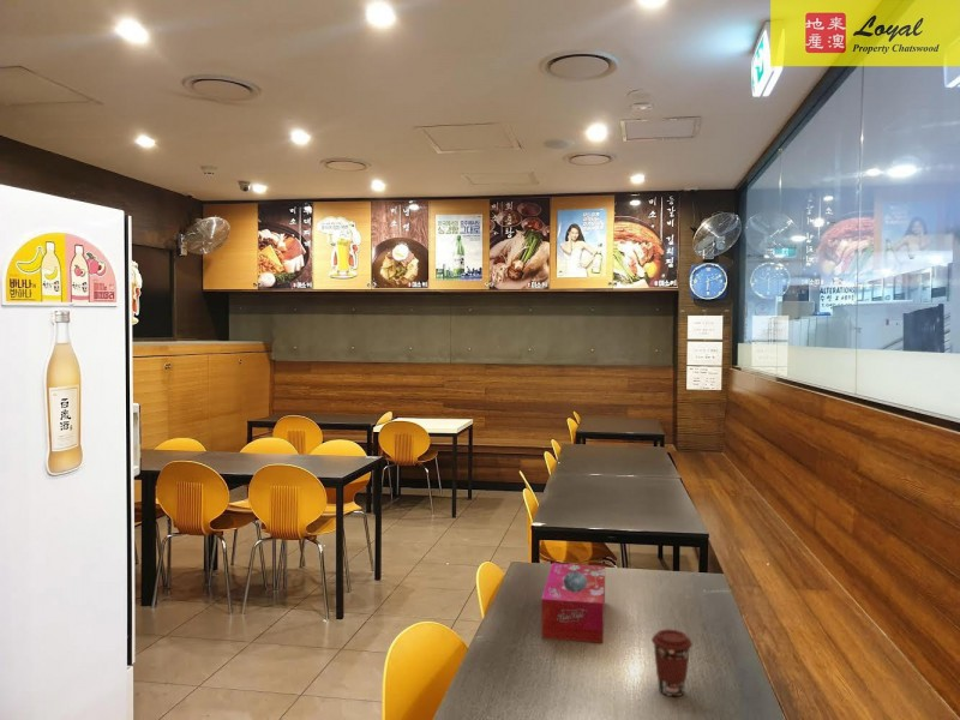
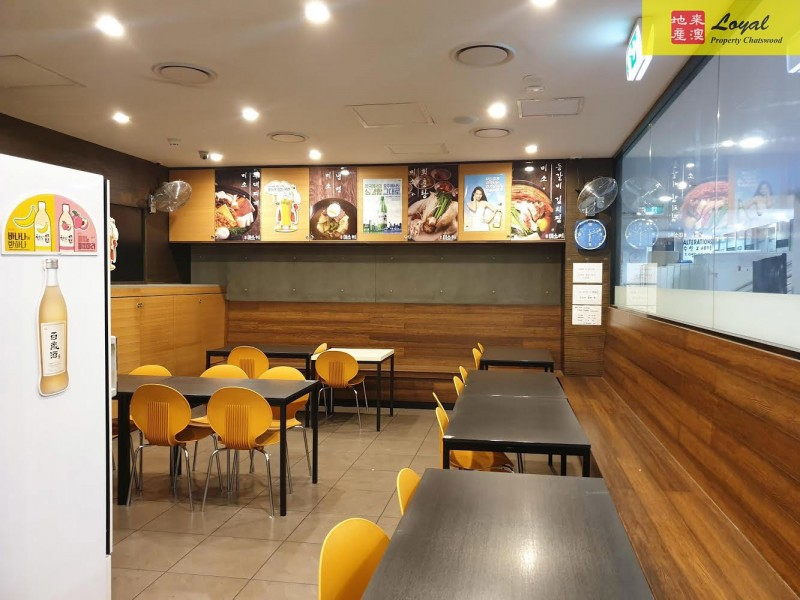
- coffee cup (671, 662)
- tissue box (575, 599)
